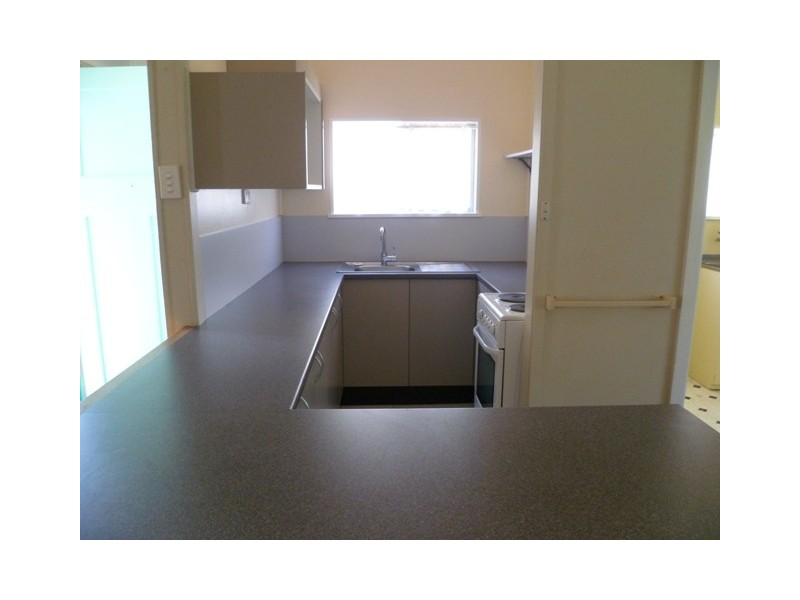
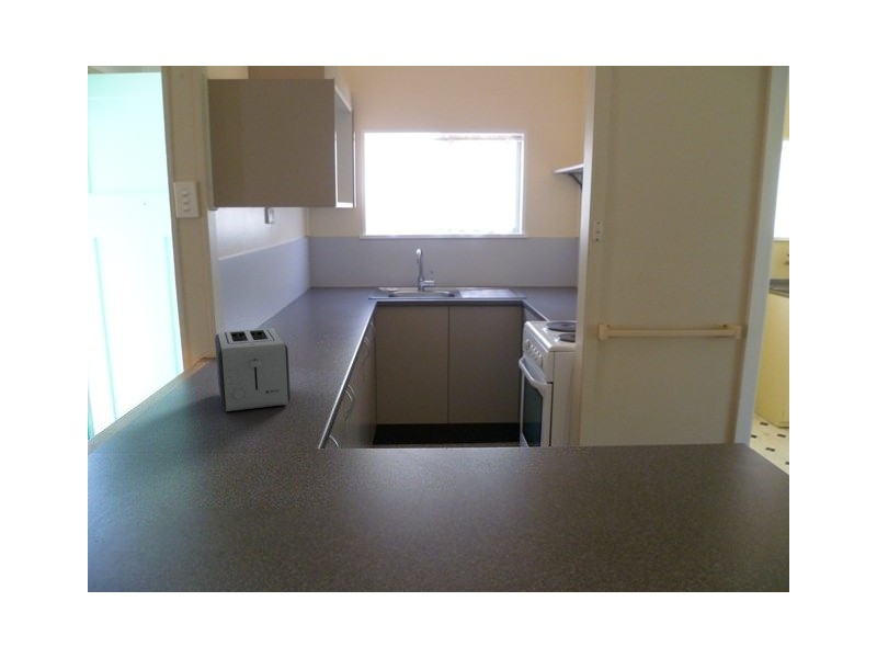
+ toaster (251, 368)
